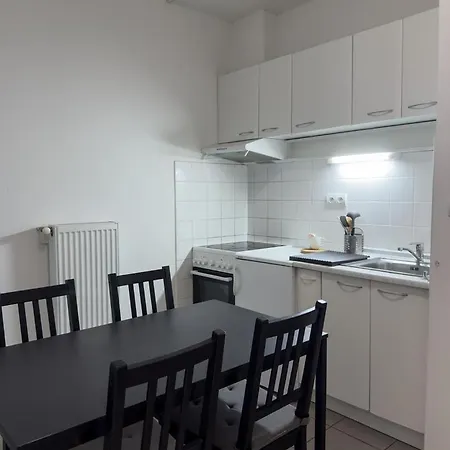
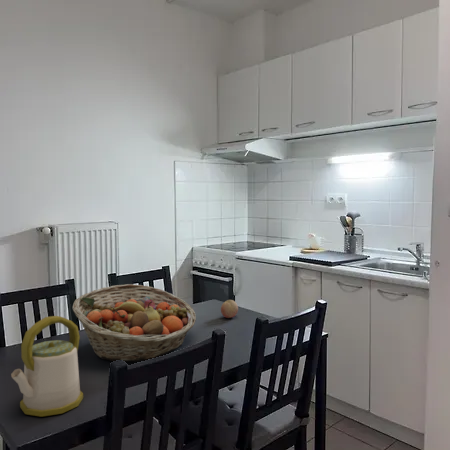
+ kettle (46, 361)
+ fruit (229, 308)
+ fruit basket (137, 319)
